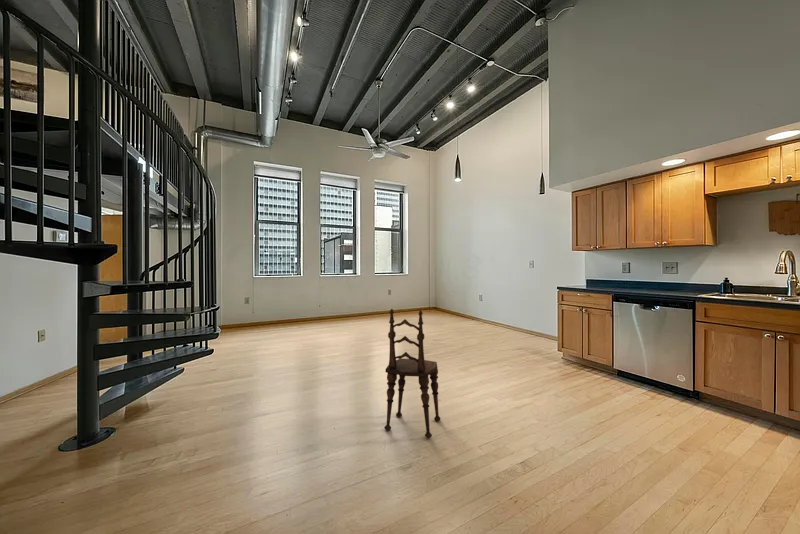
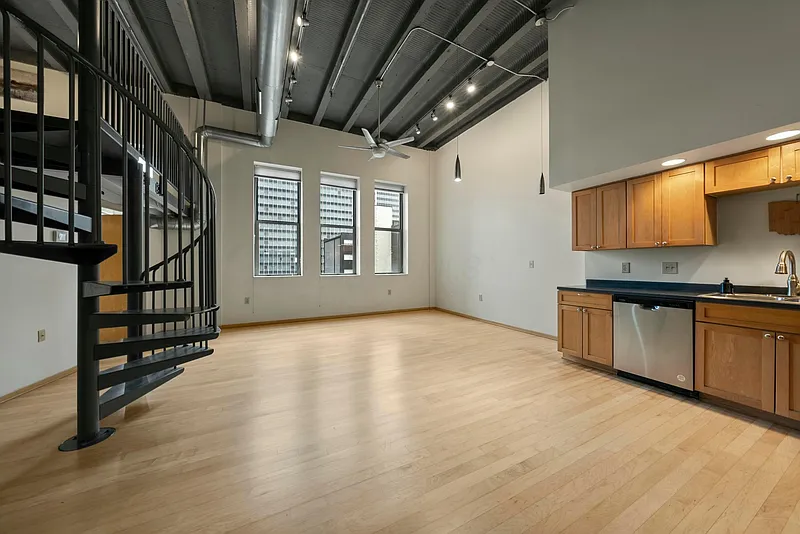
- dining chair (412, 366)
